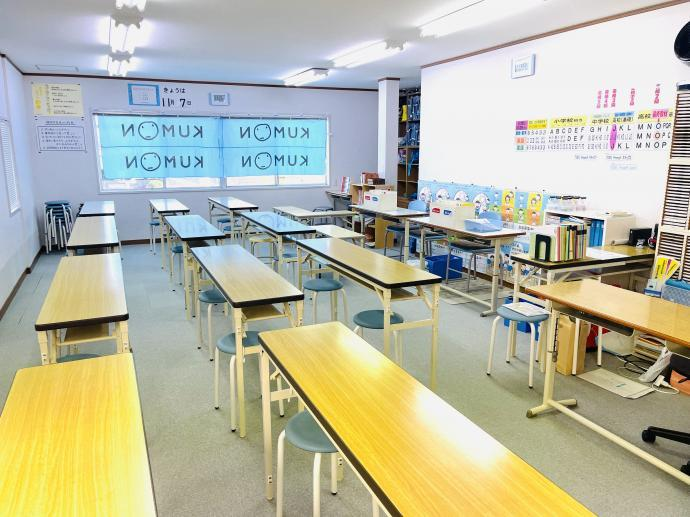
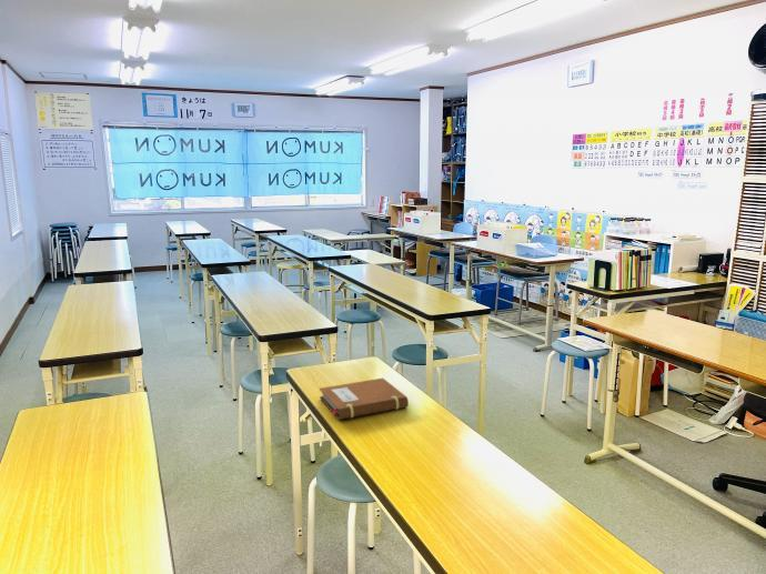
+ notebook (361, 397)
